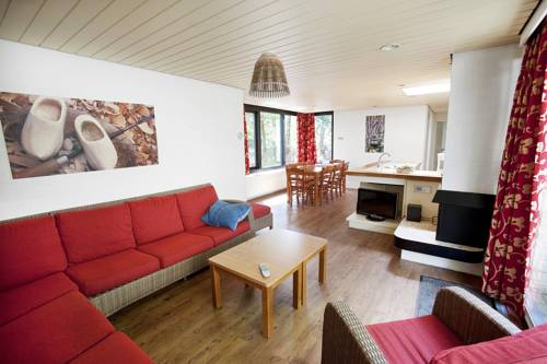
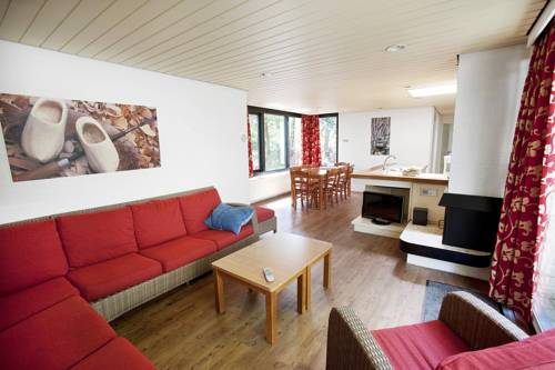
- lamp shade (268, 73)
